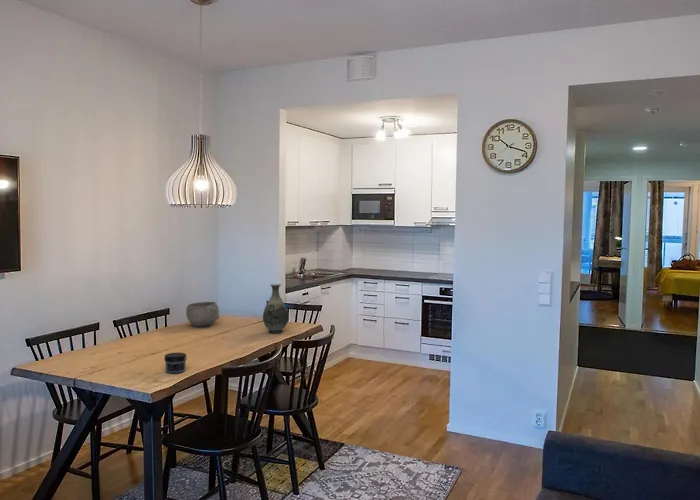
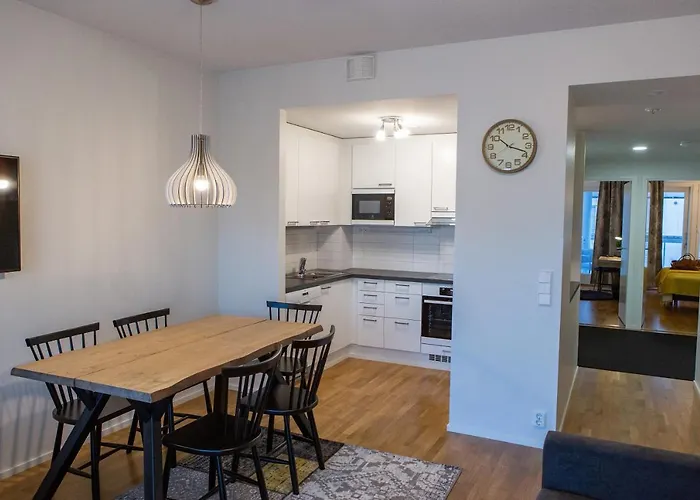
- jar (175, 362)
- bowl (202, 314)
- vase (275, 308)
